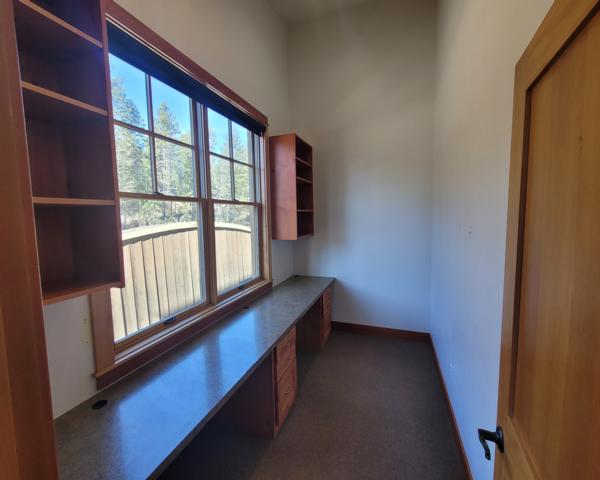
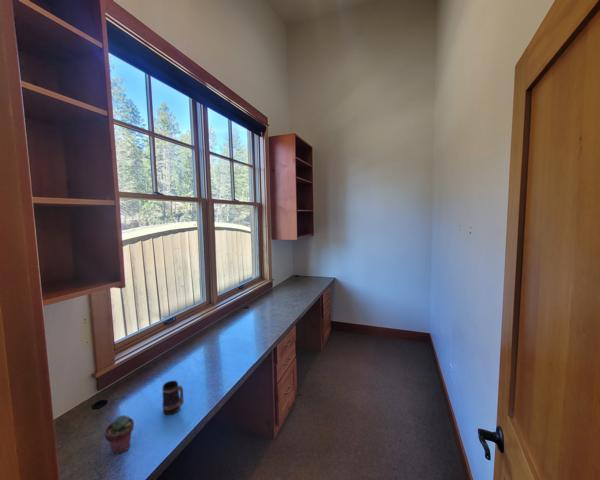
+ mug (173, 397)
+ potted succulent (120, 432)
